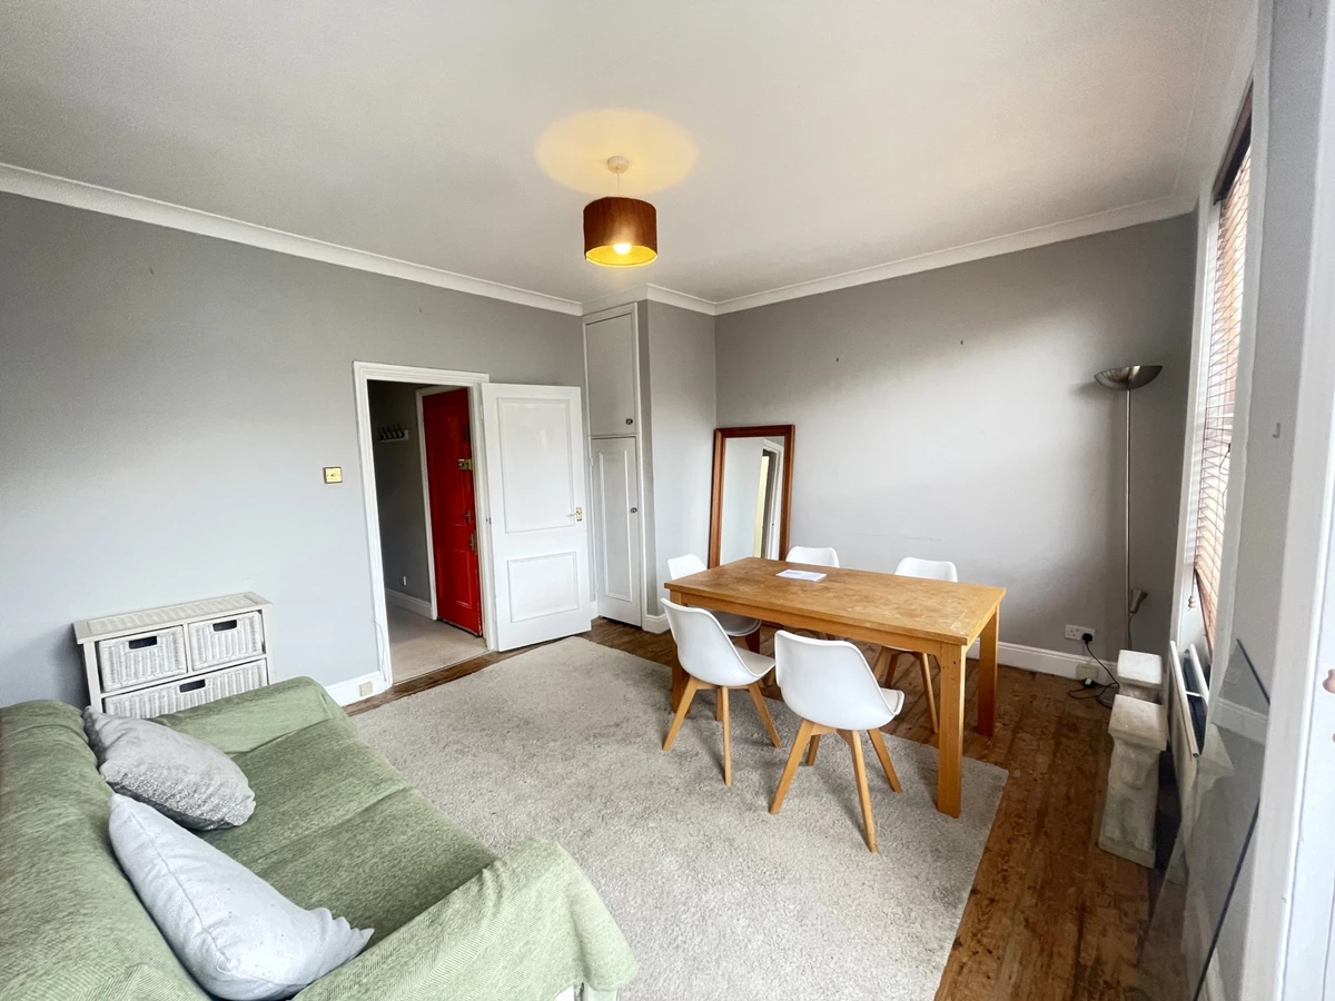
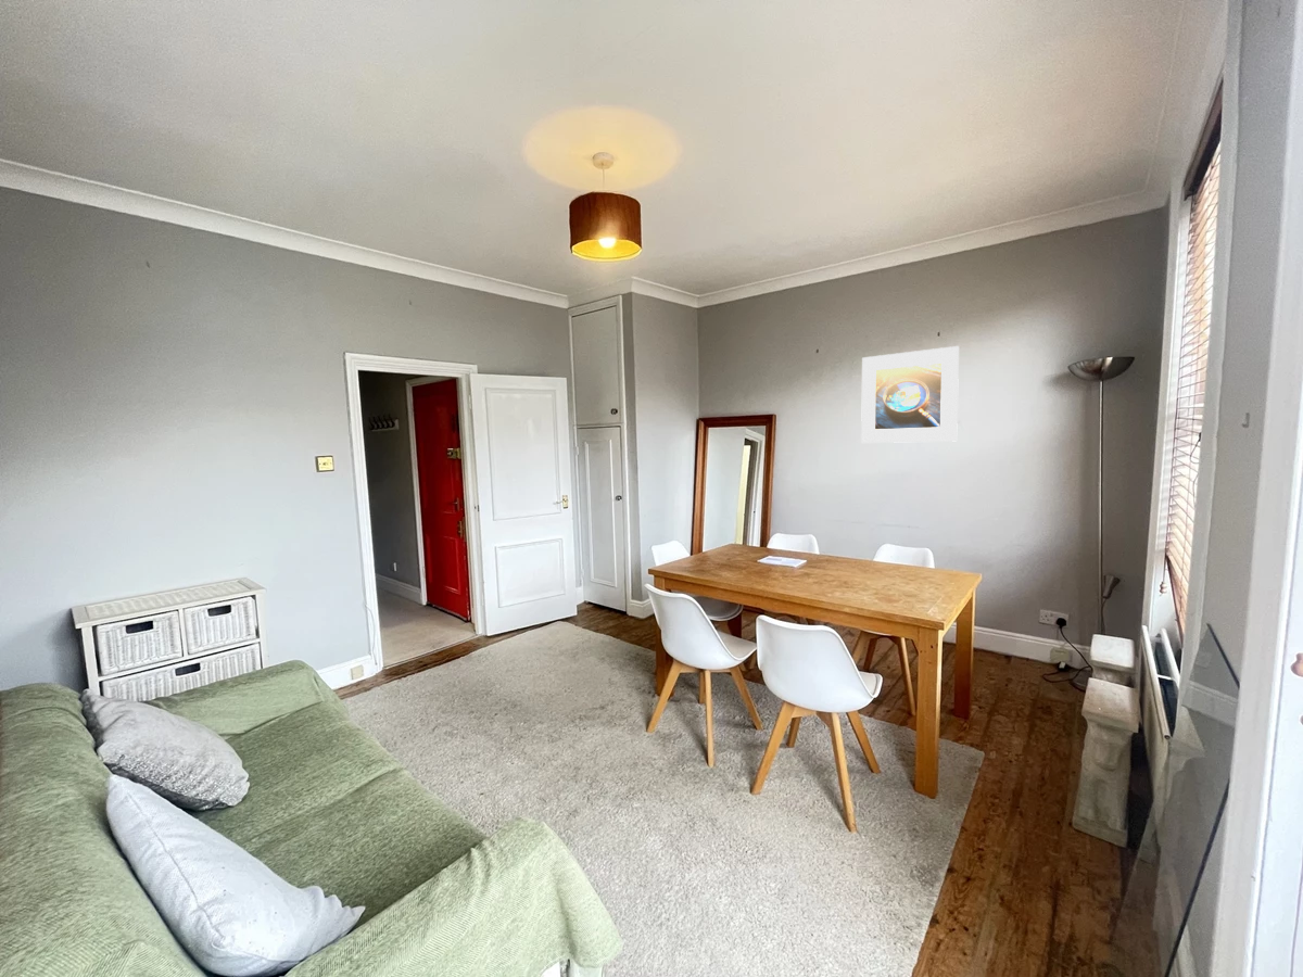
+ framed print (907, 397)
